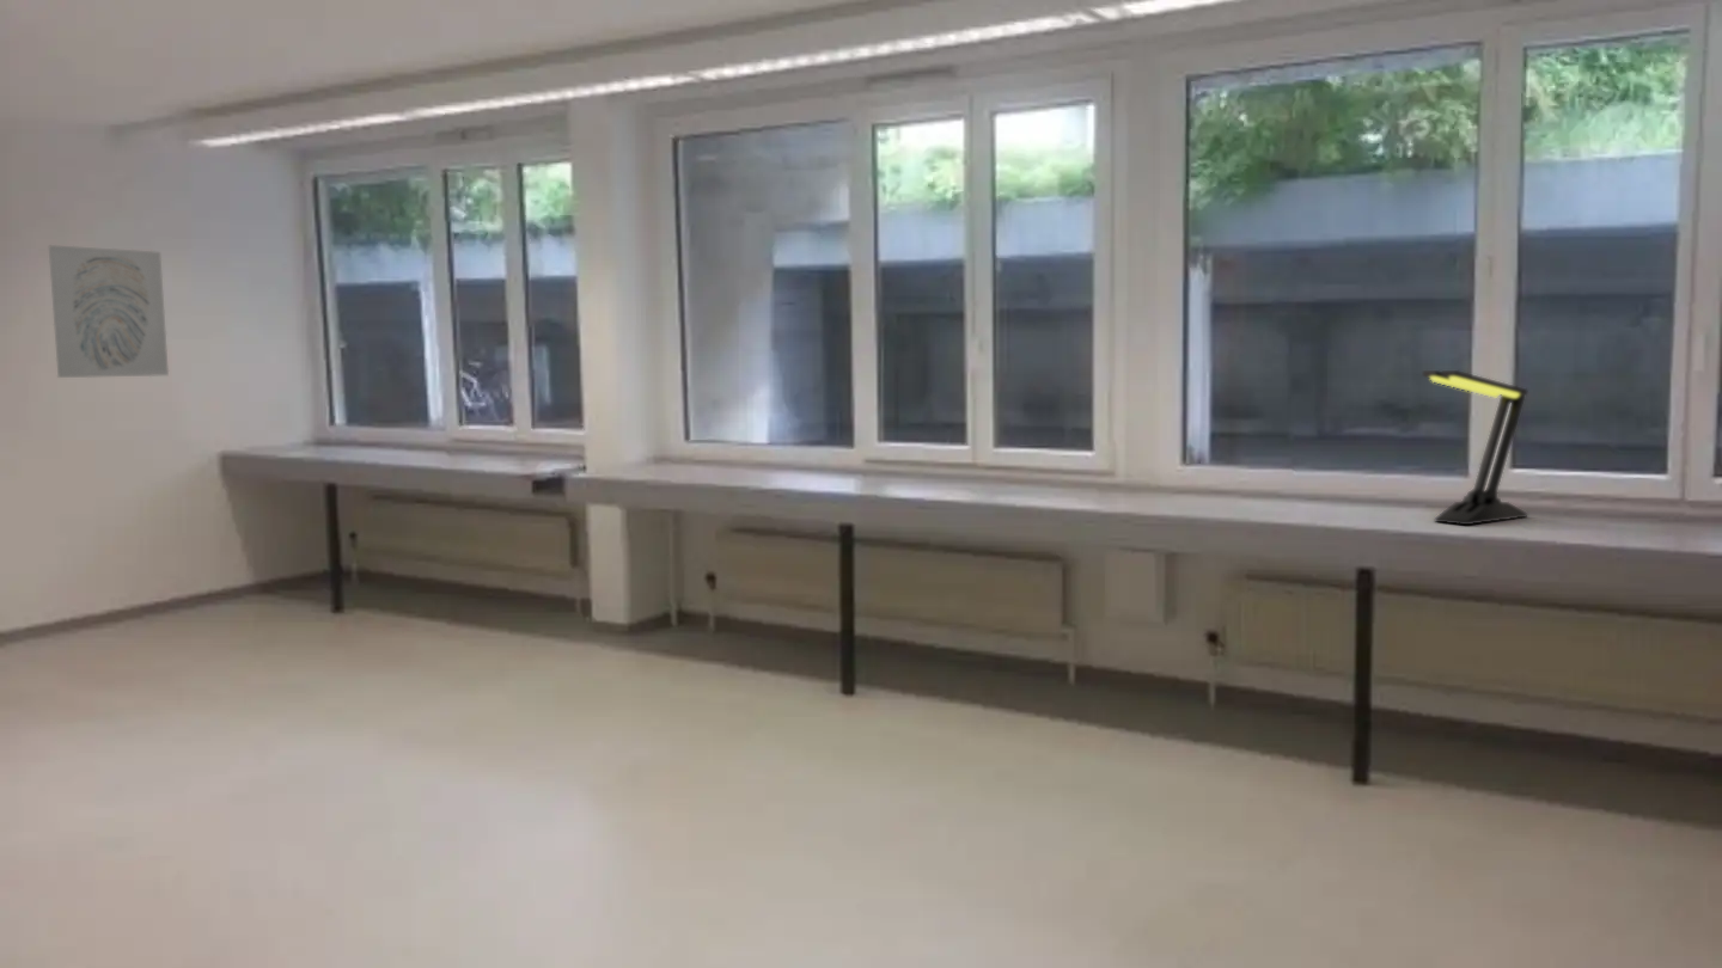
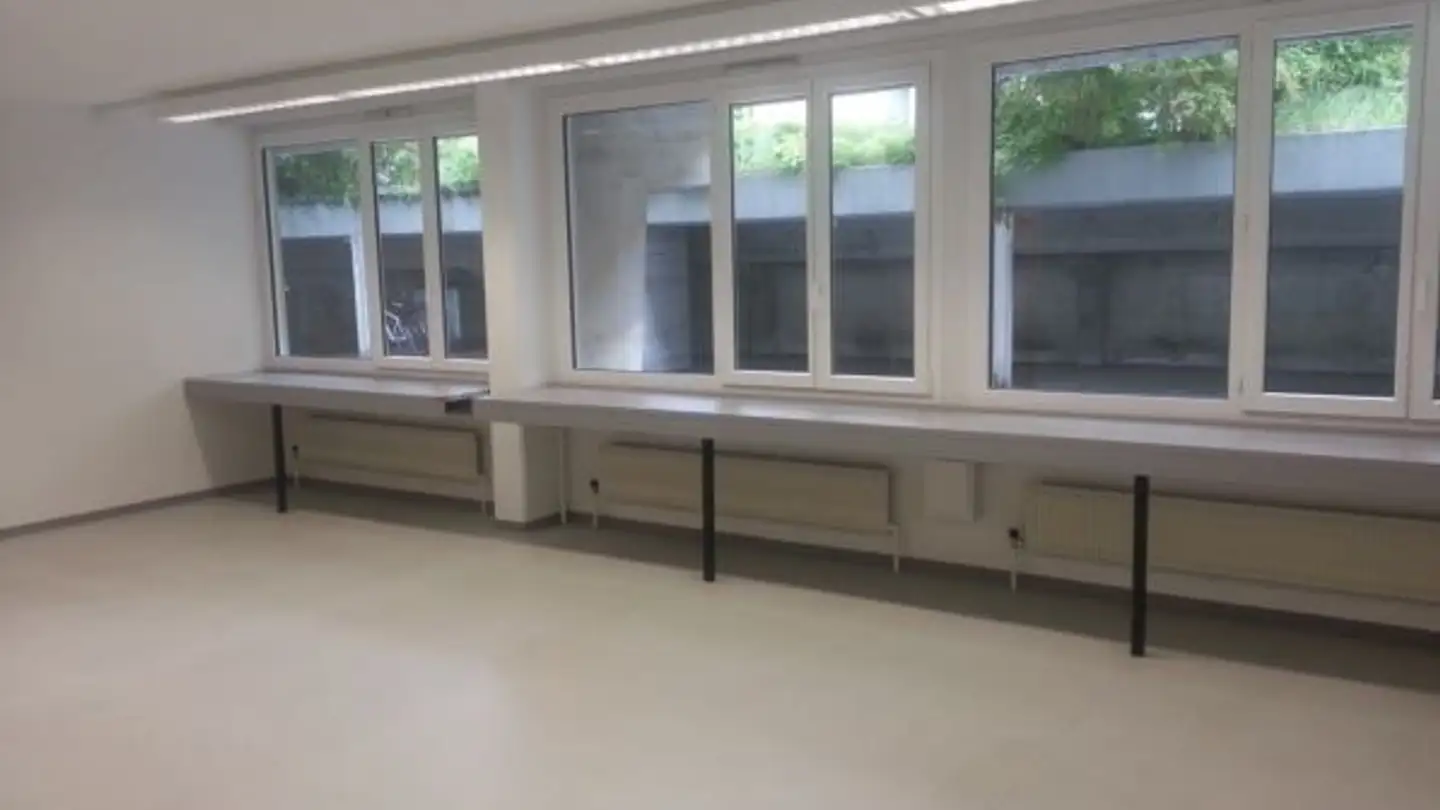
- wall art (110, 312)
- desk lamp (1485, 448)
